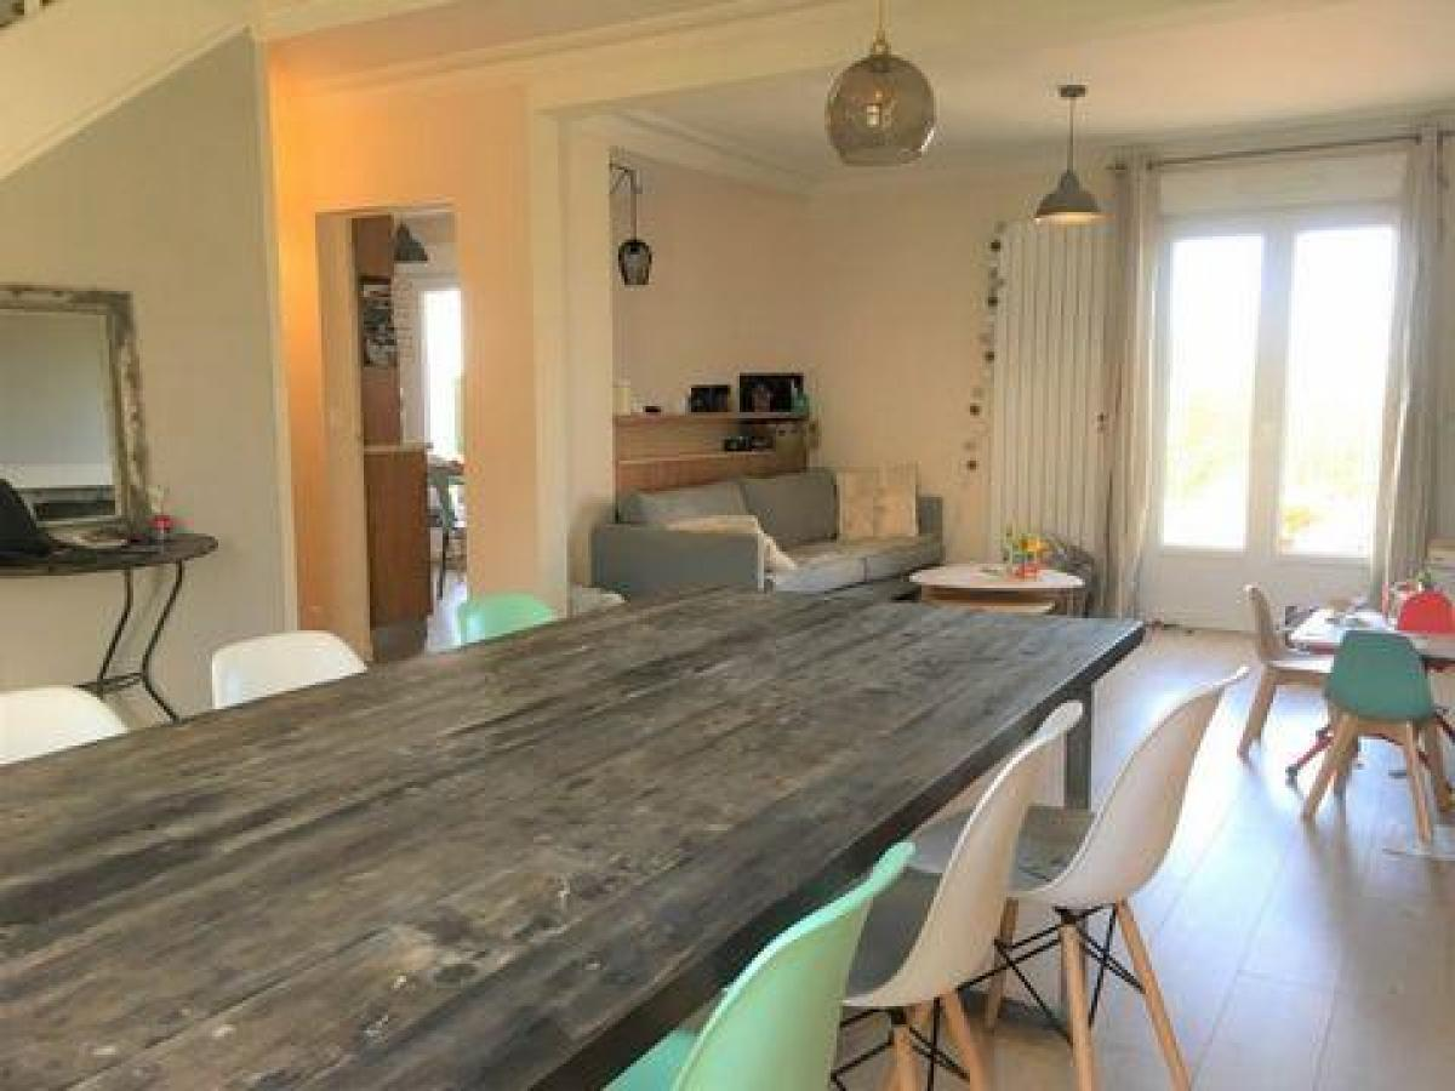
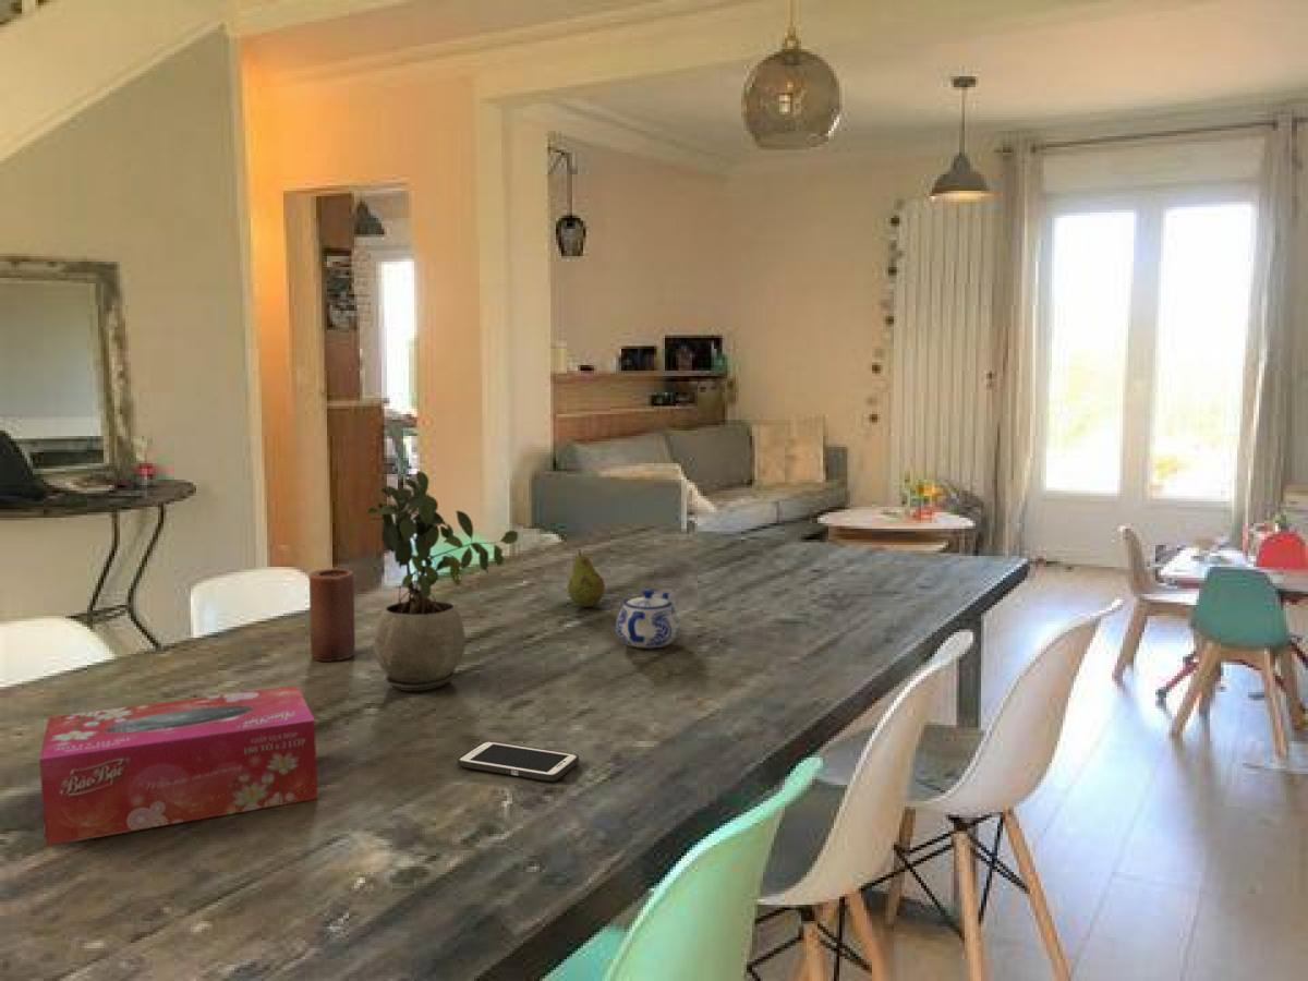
+ tissue box (183, 758)
+ fruit (586, 578)
+ candle (331, 614)
+ cell phone (518, 760)
+ teapot (650, 615)
+ potted plant (436, 578)
